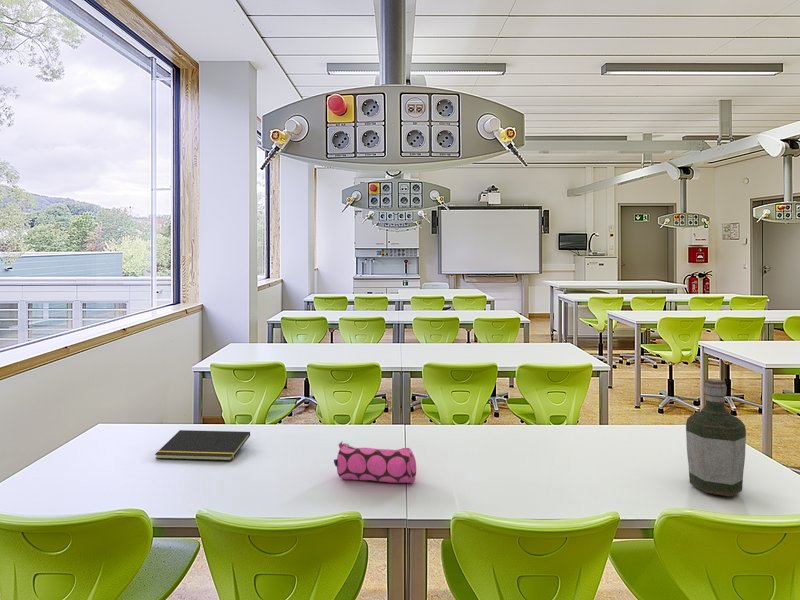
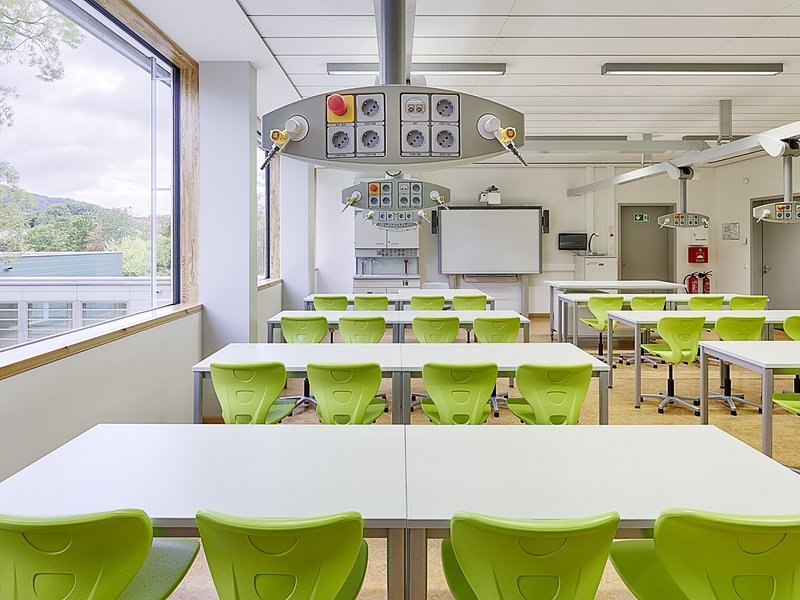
- pencil case (376, 462)
- notepad (204, 444)
- bottle (715, 435)
